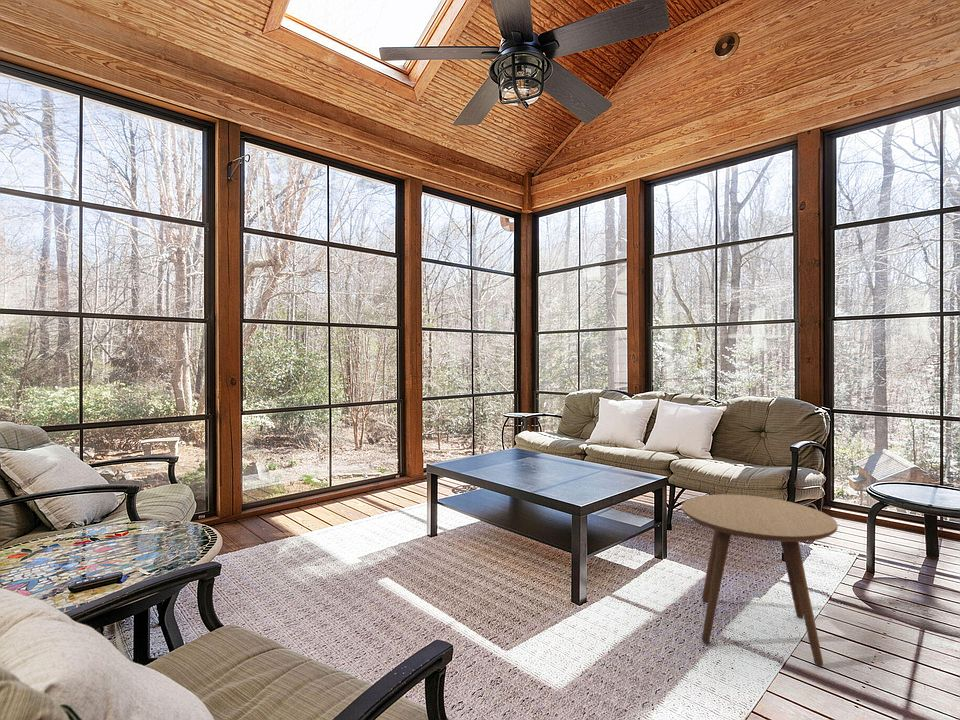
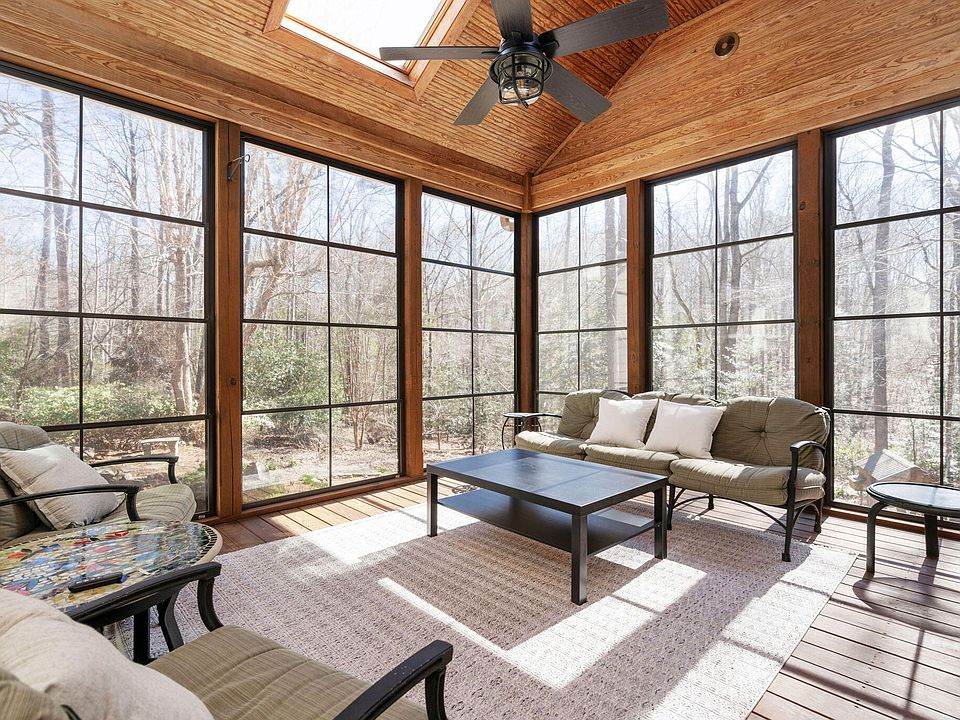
- side table (724, 564)
